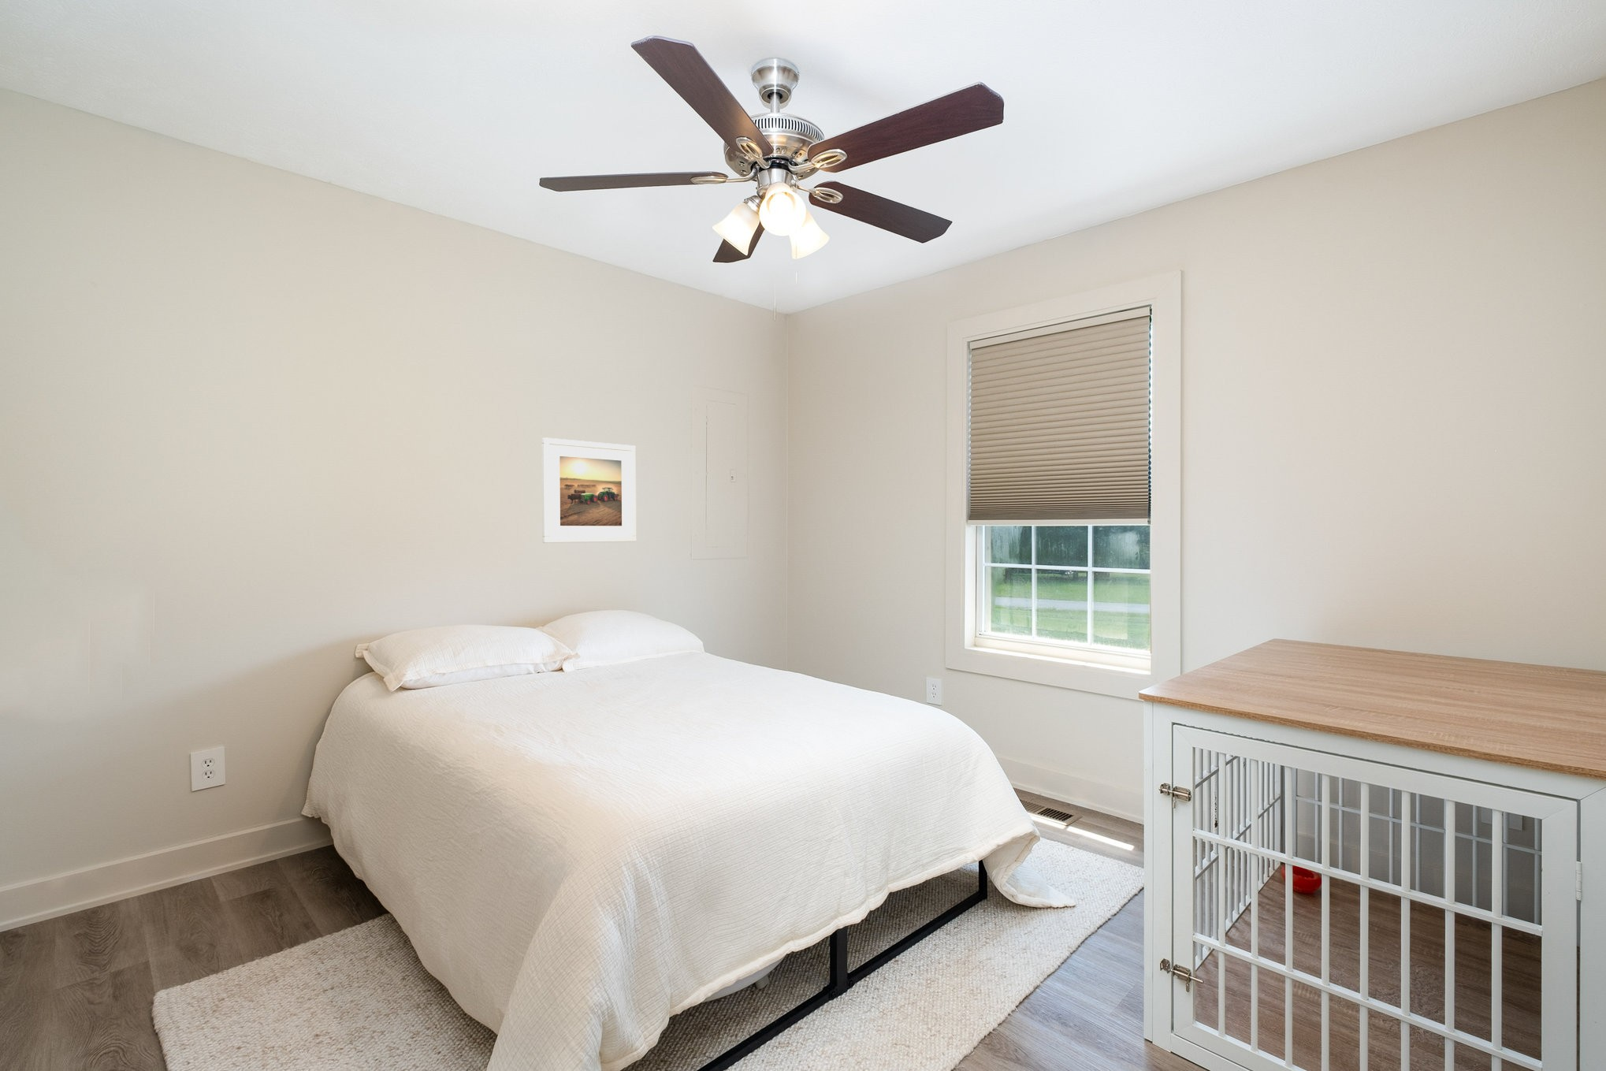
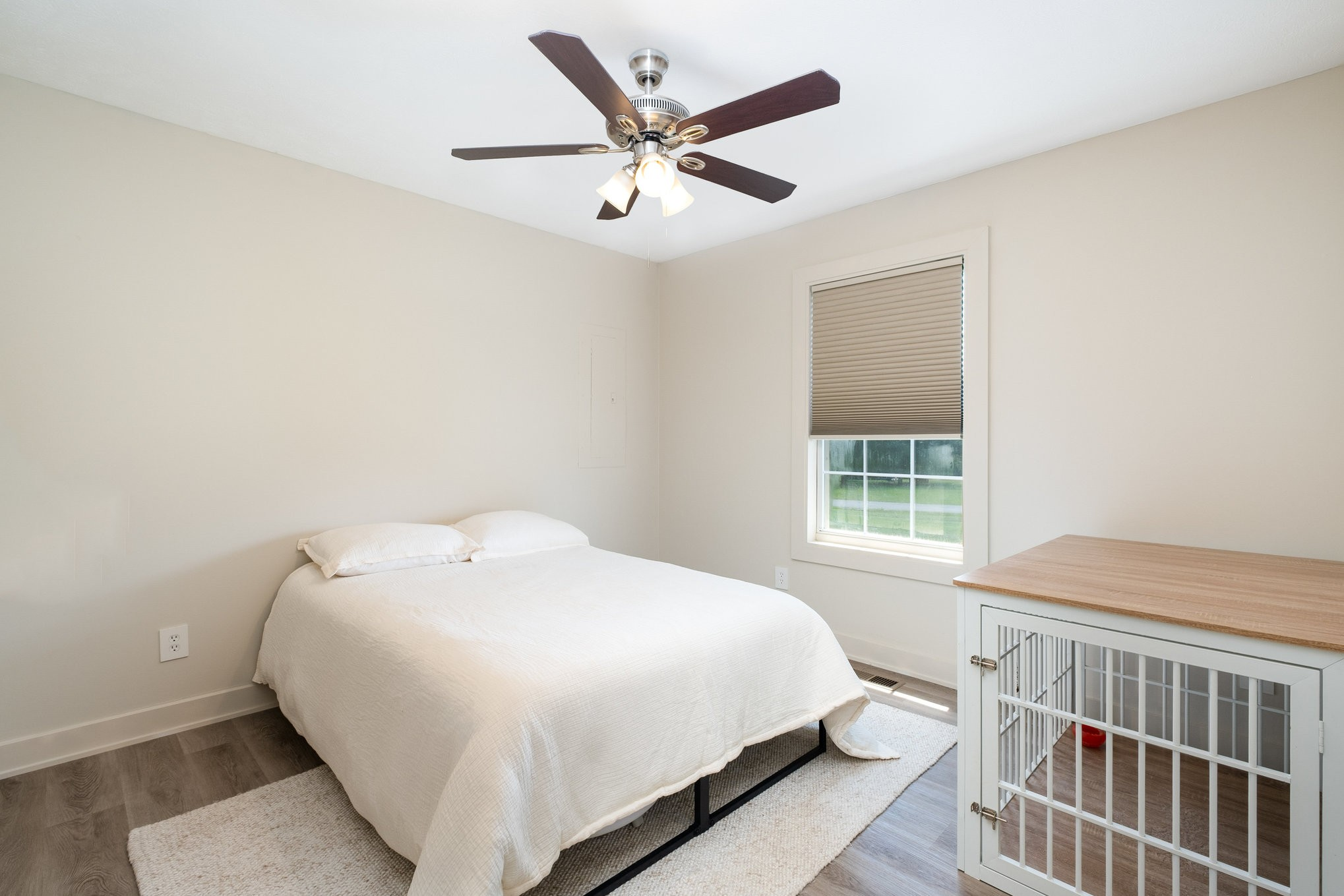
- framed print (591, 491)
